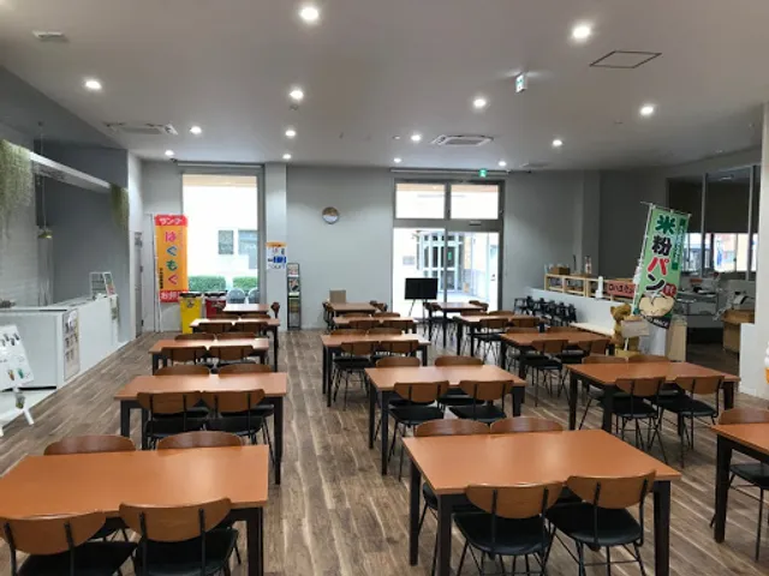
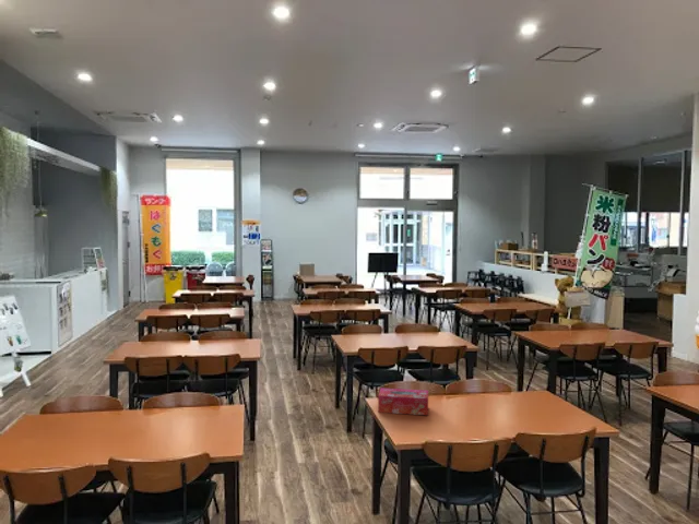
+ tissue box (403, 401)
